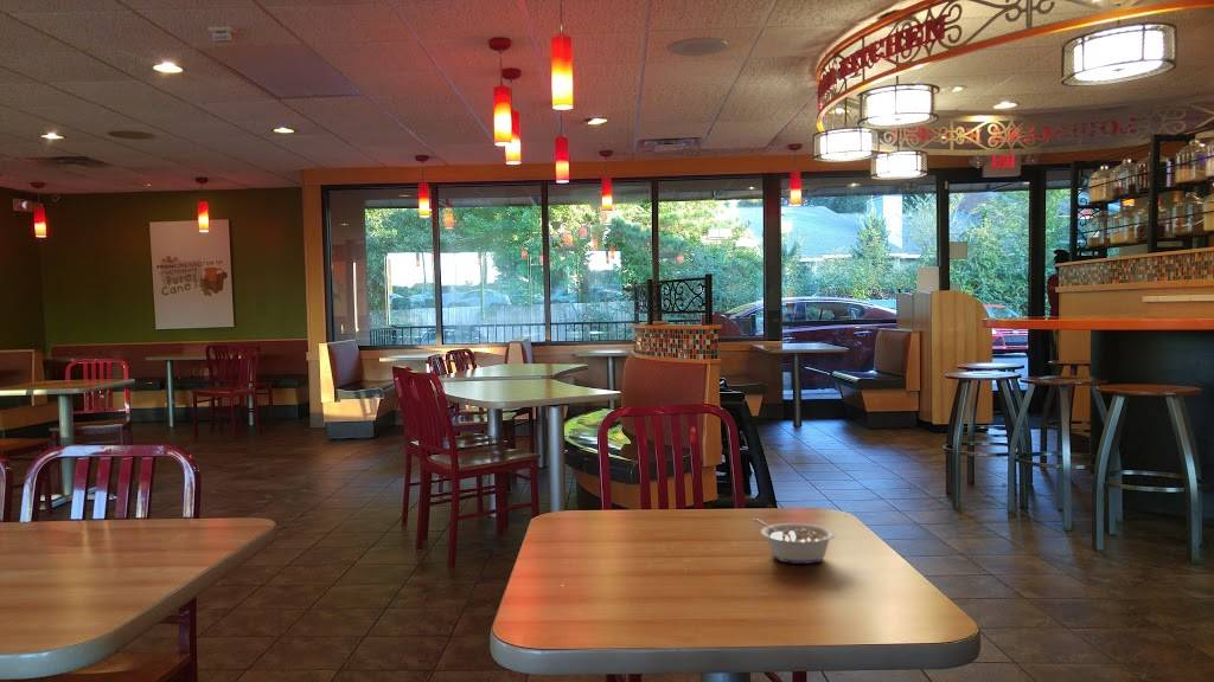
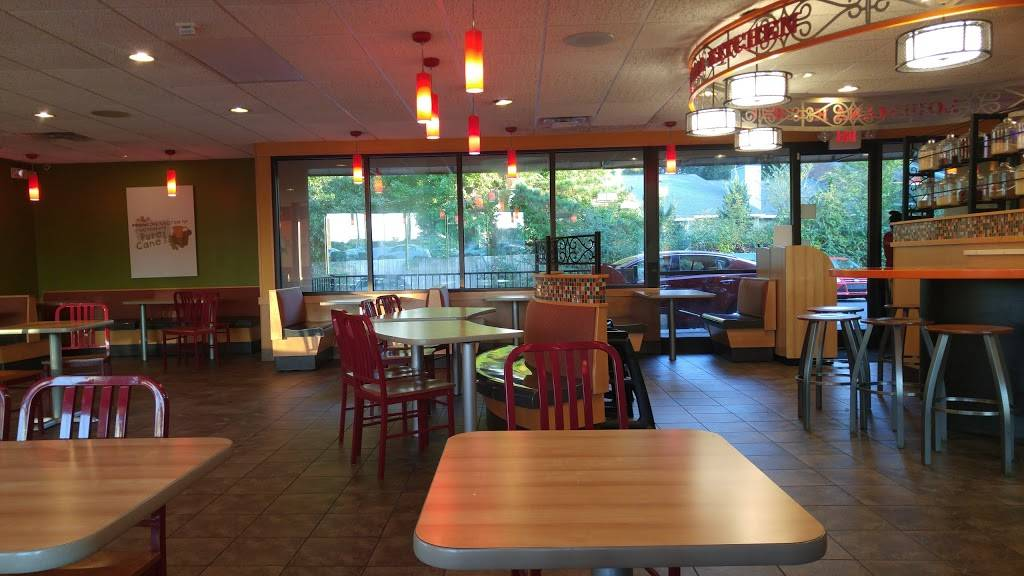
- legume (794, 541)
